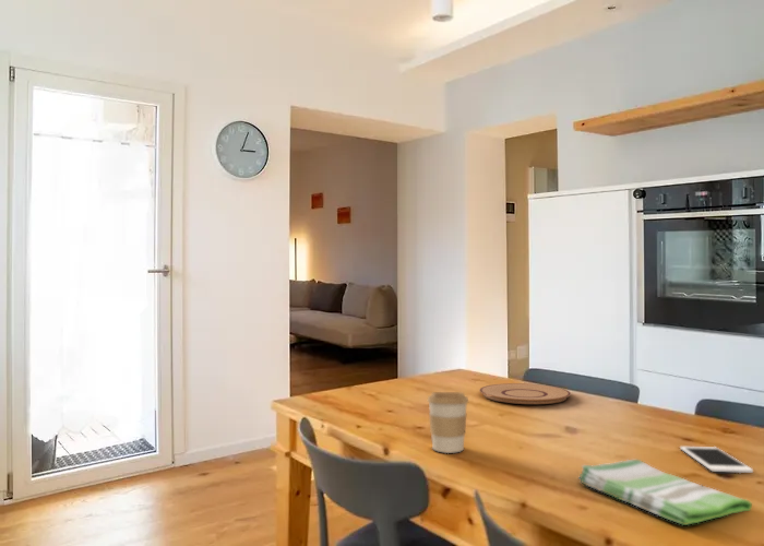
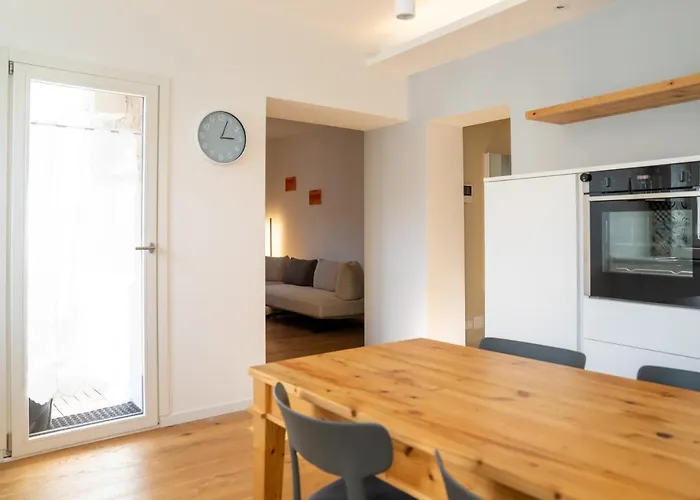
- plate (524, 393)
- coffee cup (447, 419)
- dish towel (659, 486)
- cell phone (714, 458)
